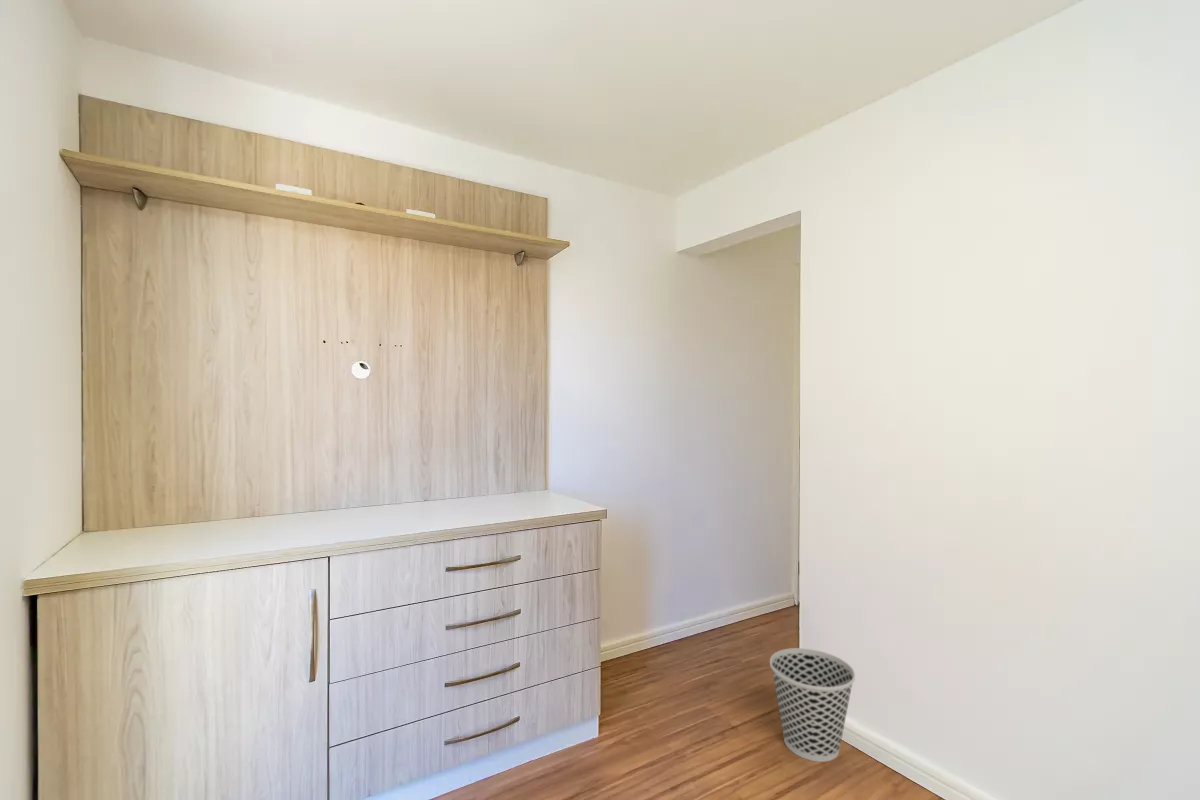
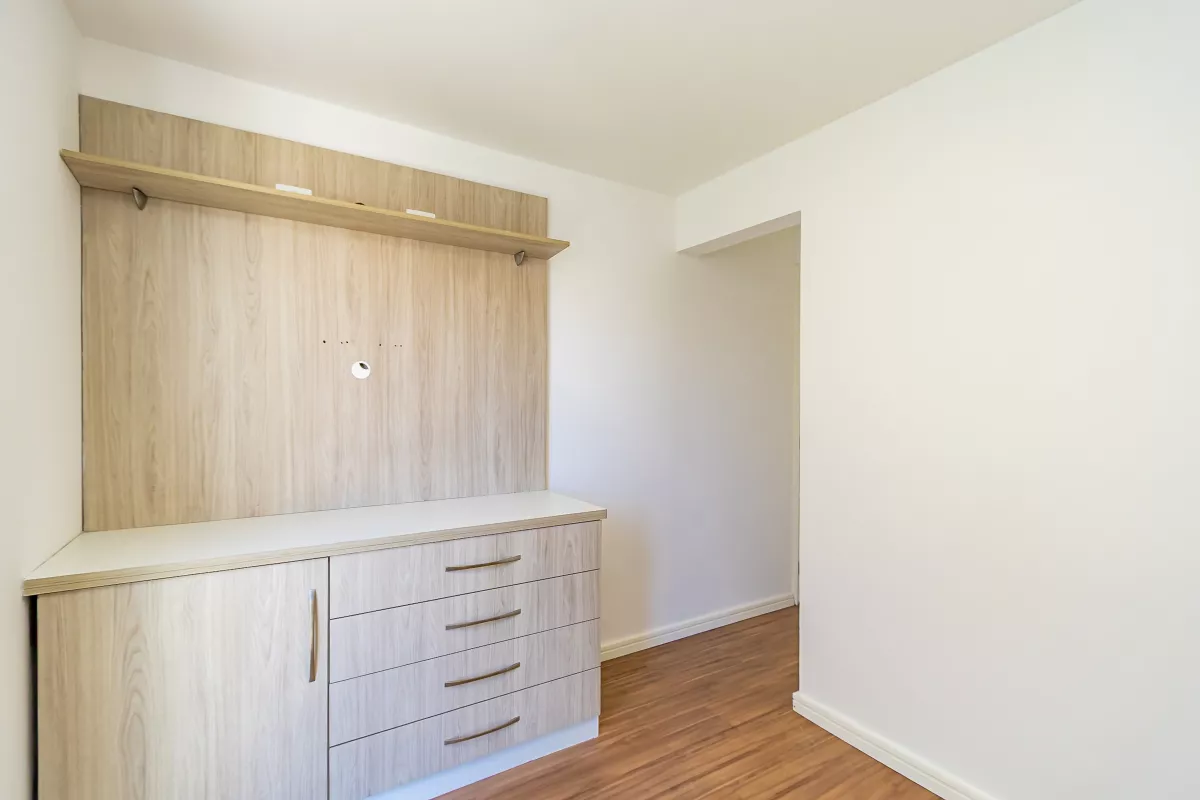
- wastebasket (811, 705)
